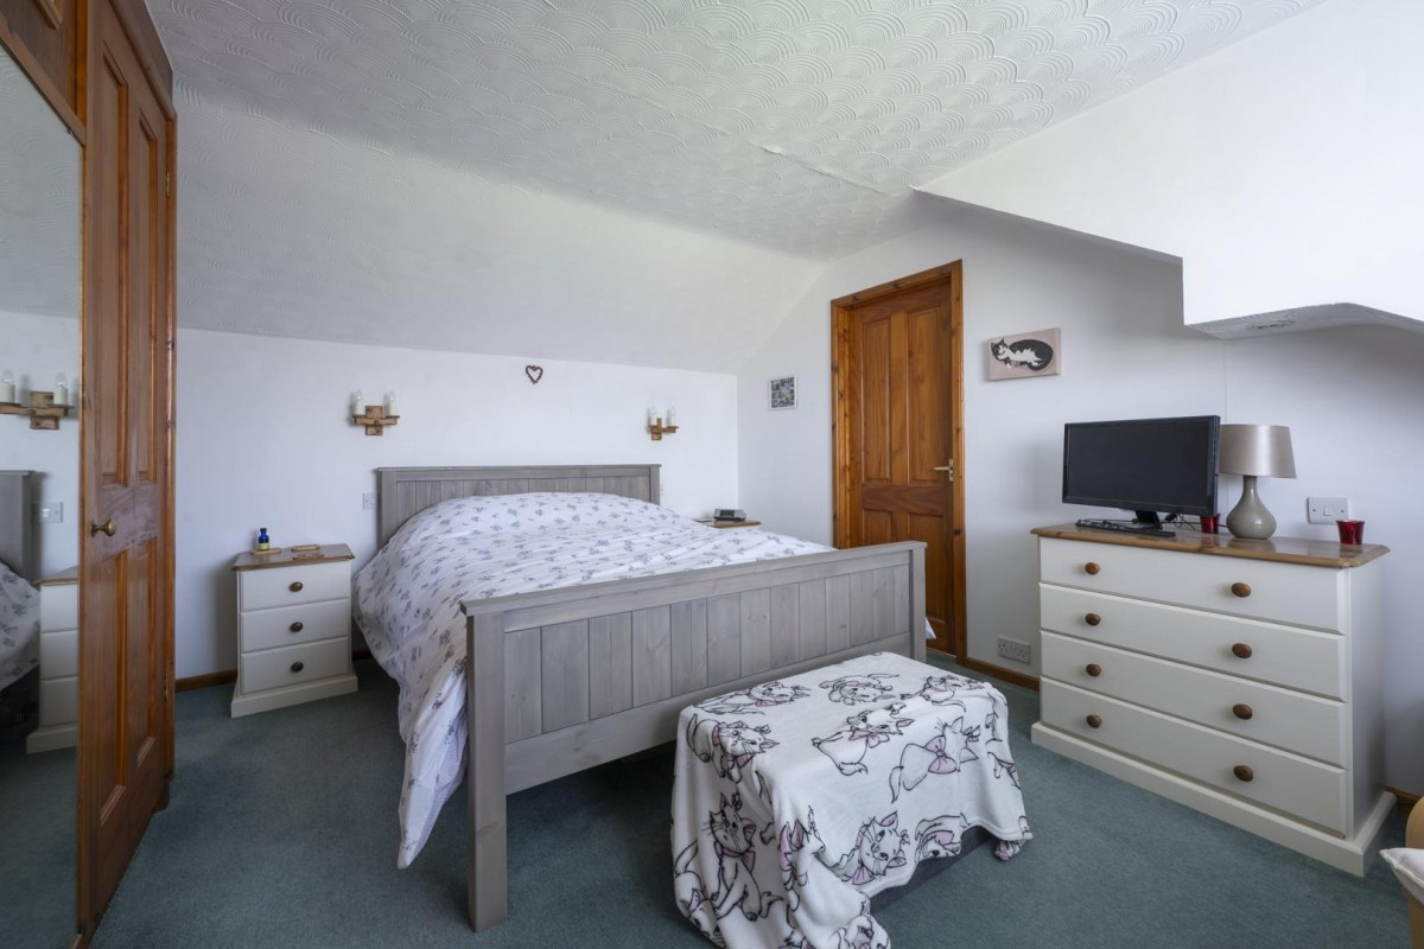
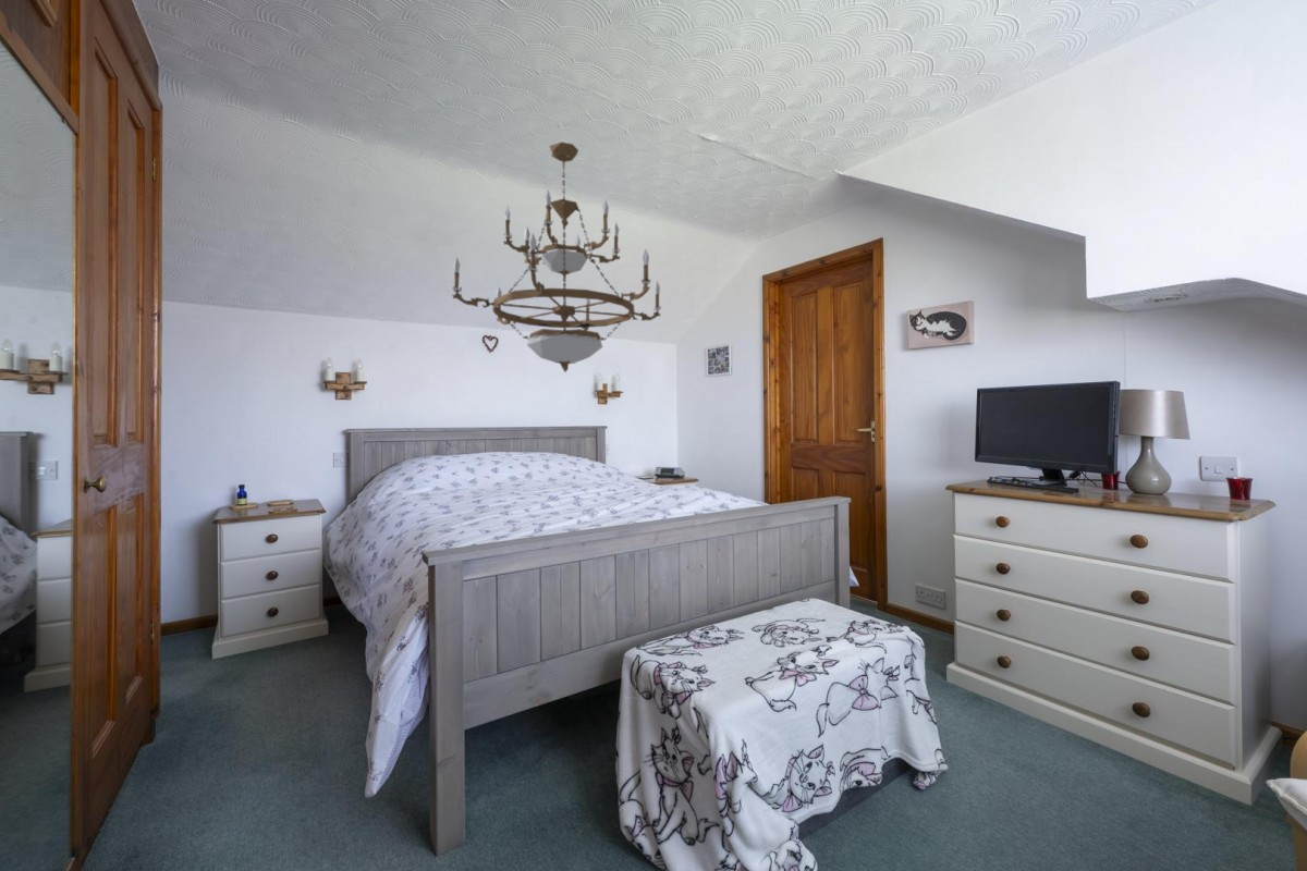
+ chandelier (564, 260)
